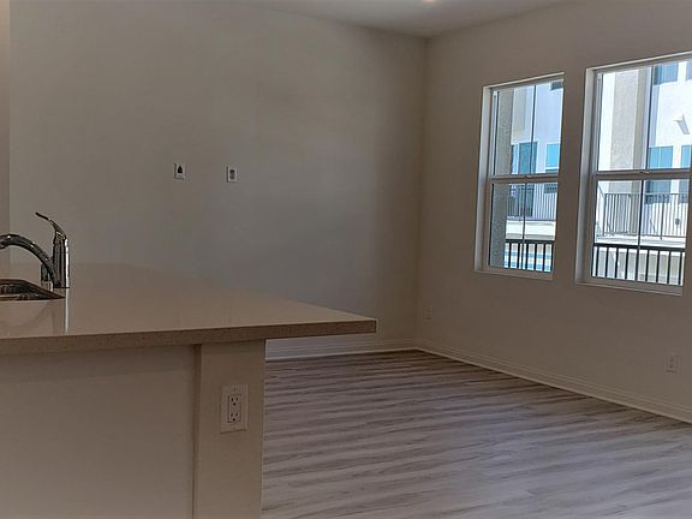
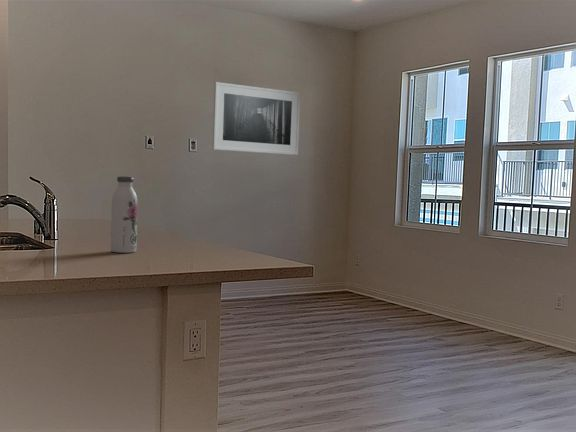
+ water bottle (124, 214)
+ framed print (258, 120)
